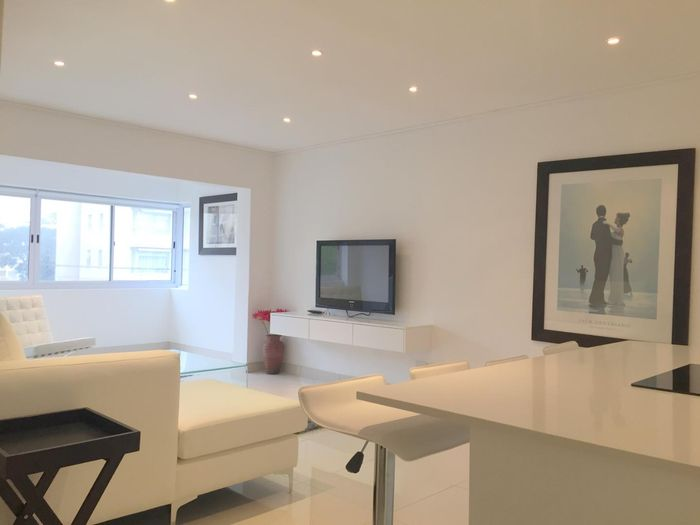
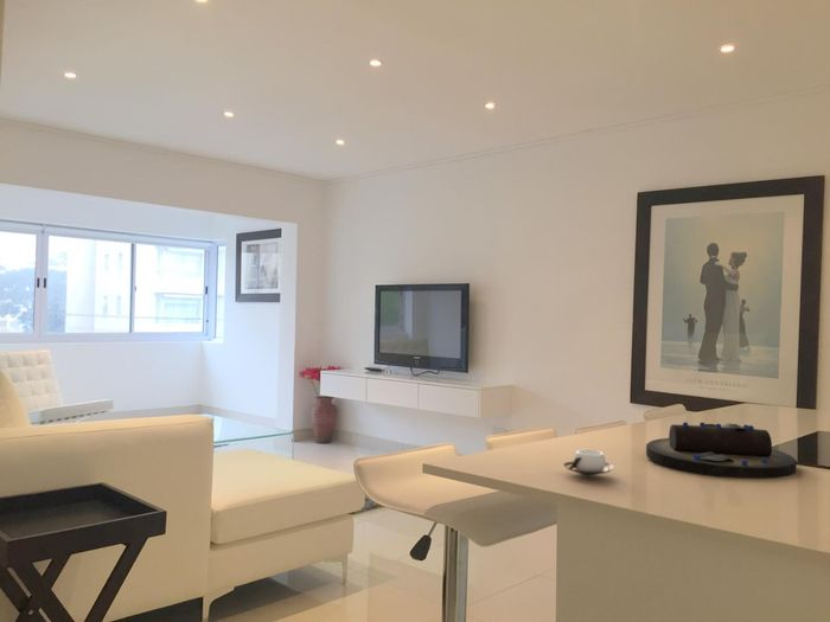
+ cup (588, 463)
+ decorative bowl (719, 441)
